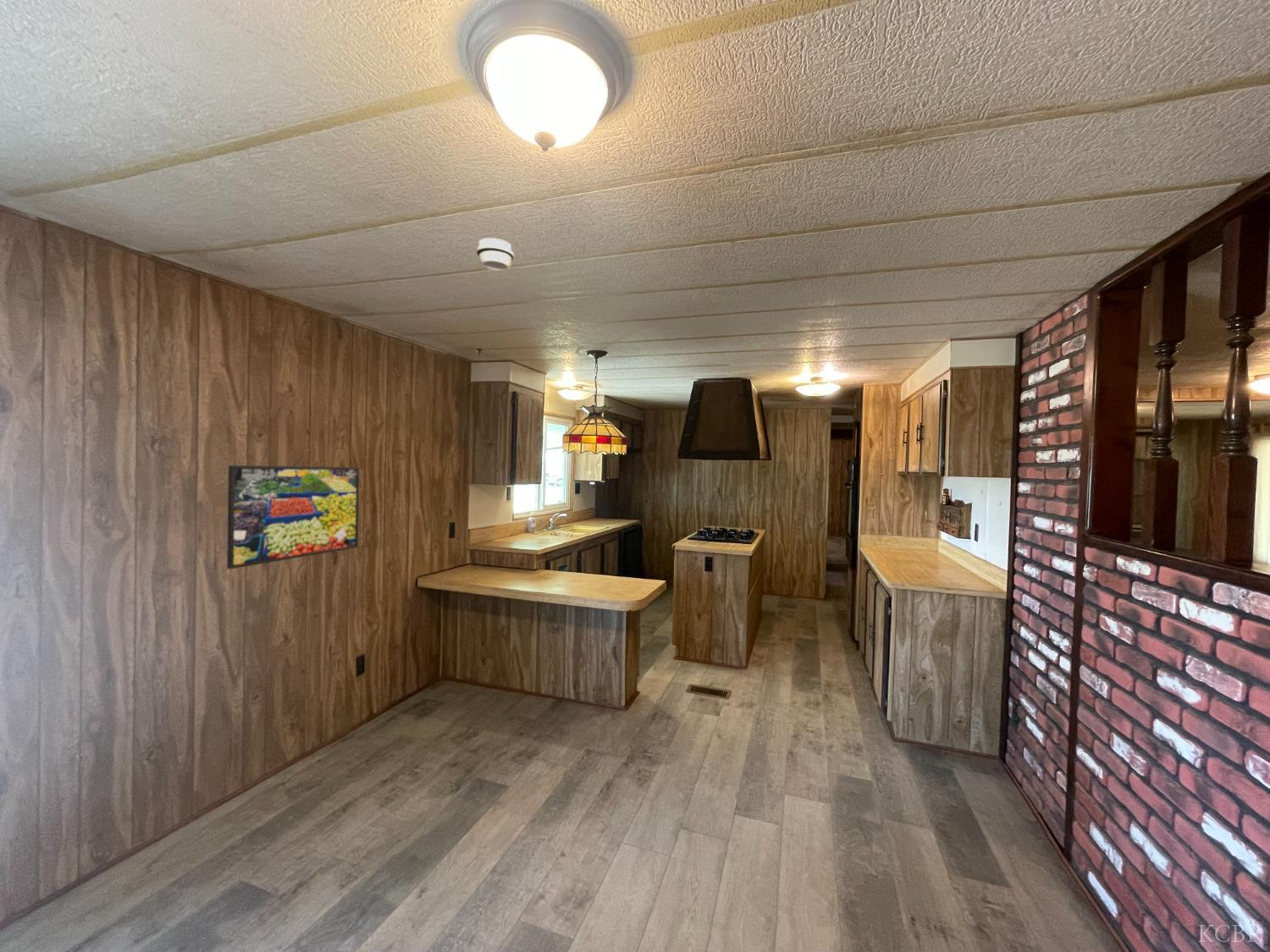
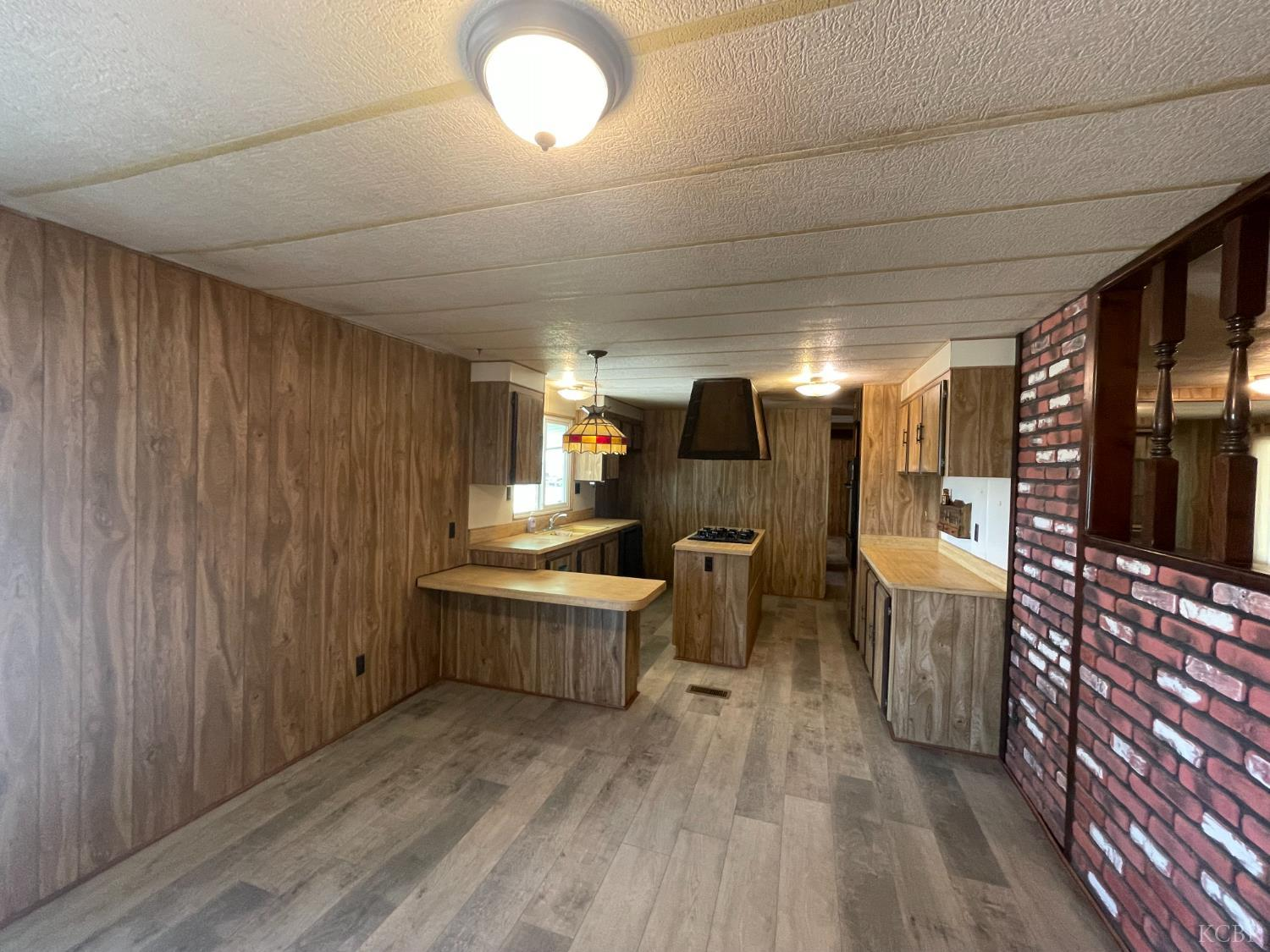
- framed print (301, 511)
- smoke detector (495, 255)
